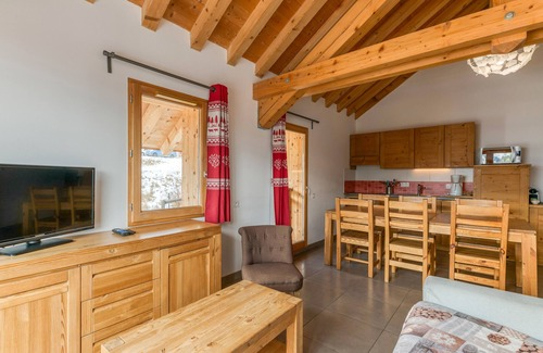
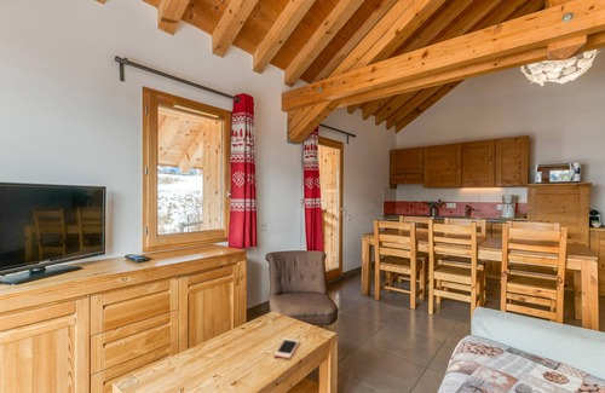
+ cell phone (287, 347)
